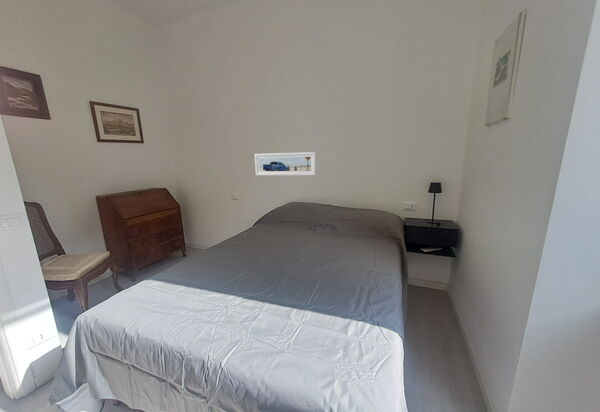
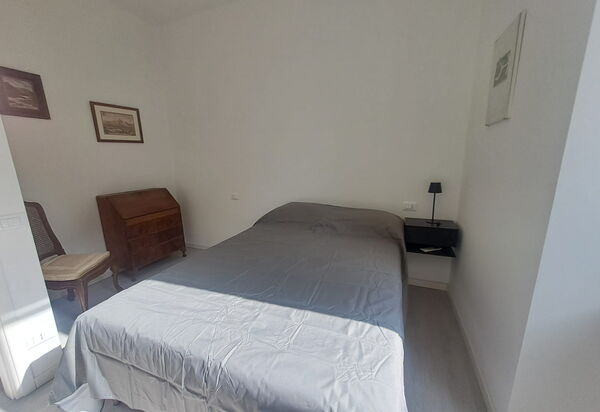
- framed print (284, 164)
